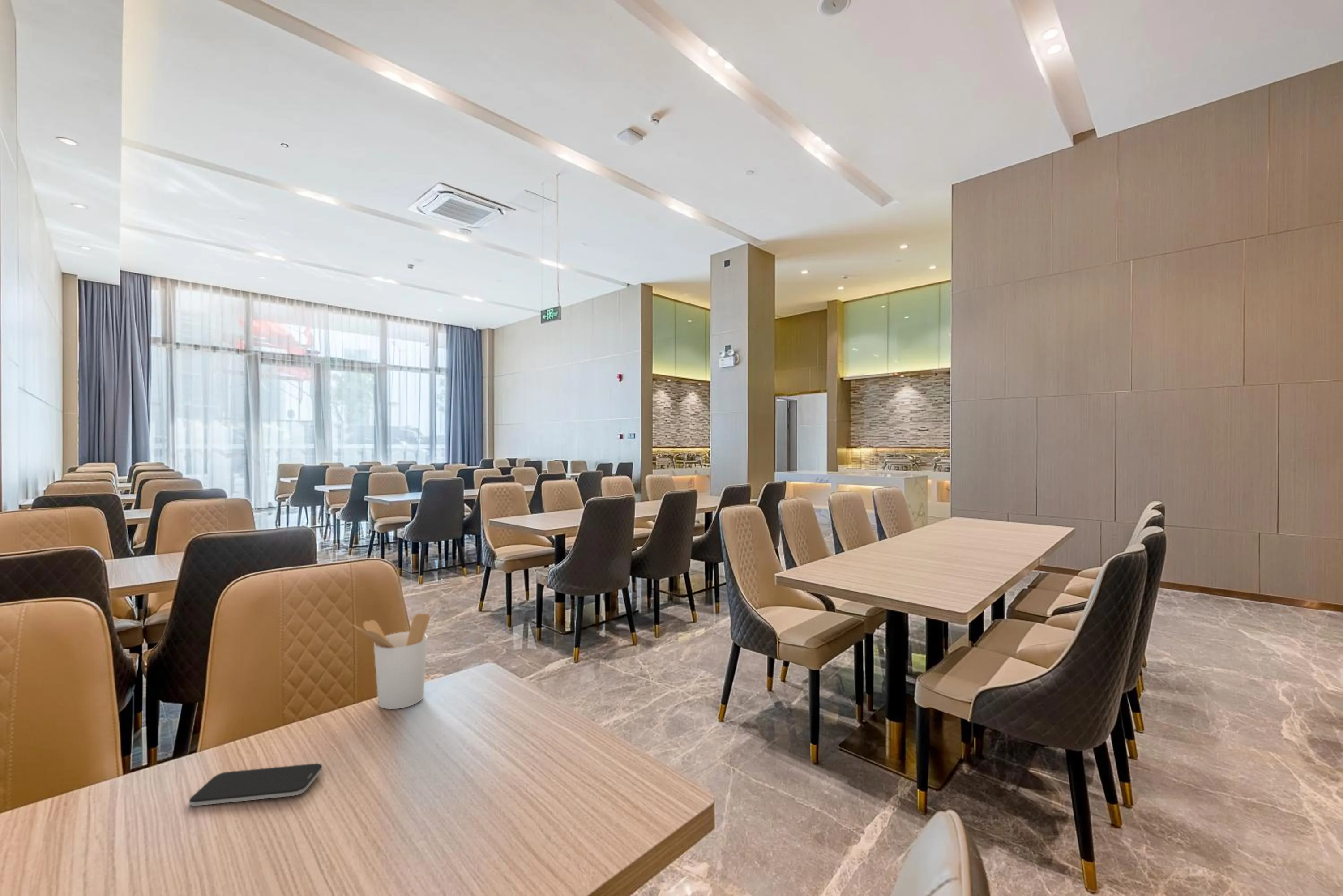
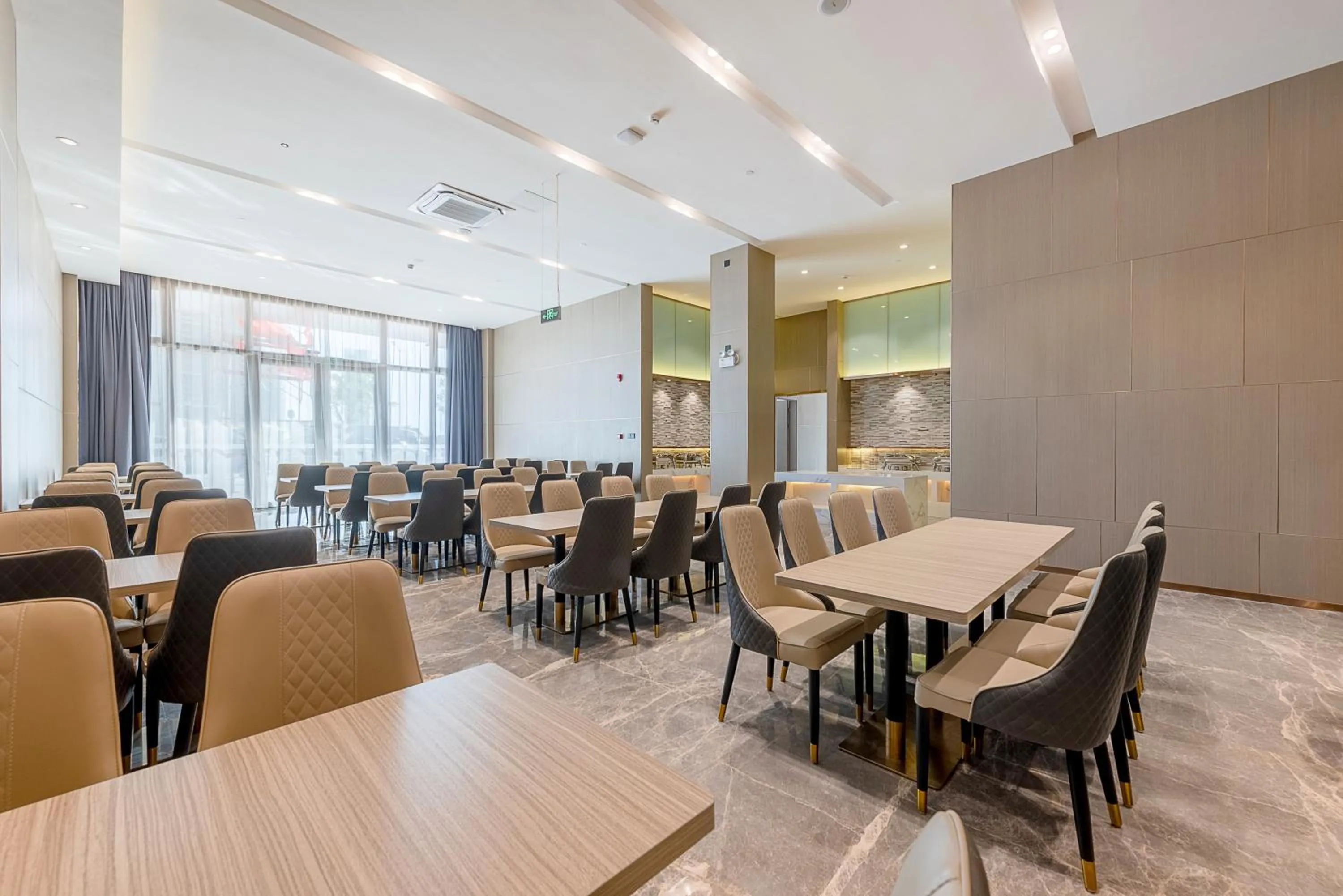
- smartphone (259, 784)
- utensil holder (391, 659)
